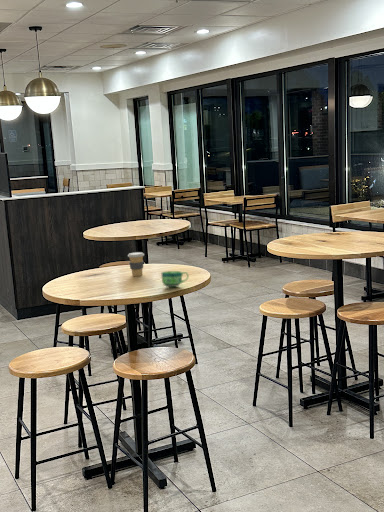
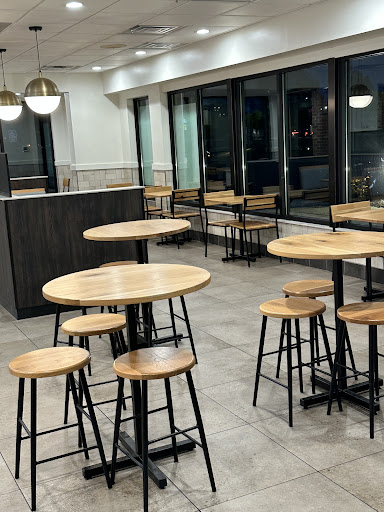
- cup (174, 278)
- coffee cup (136, 264)
